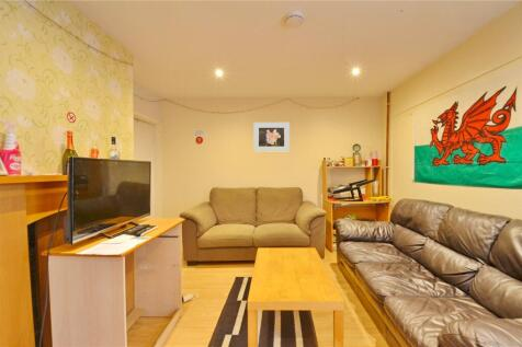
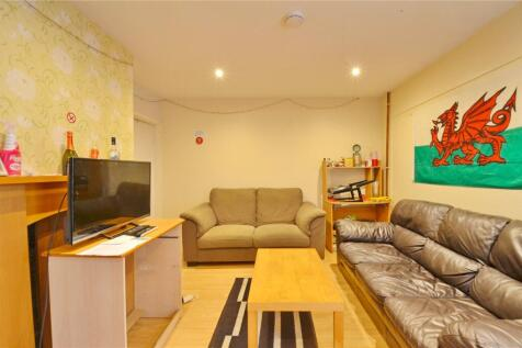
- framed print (271, 137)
